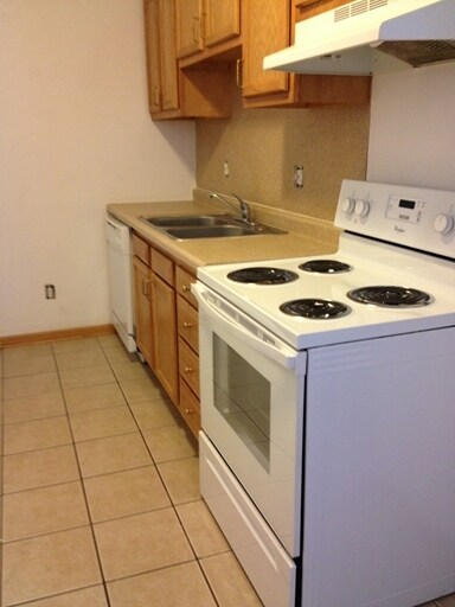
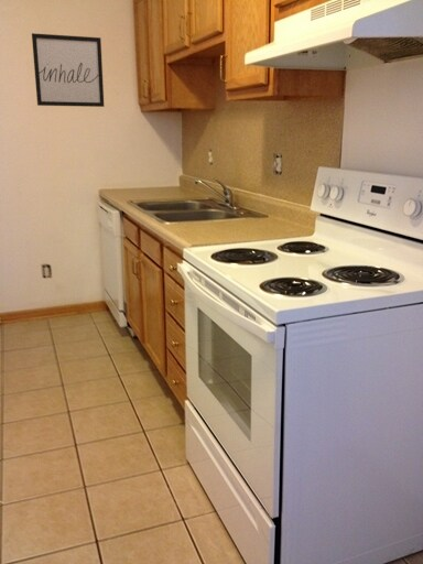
+ wall art (68, 70)
